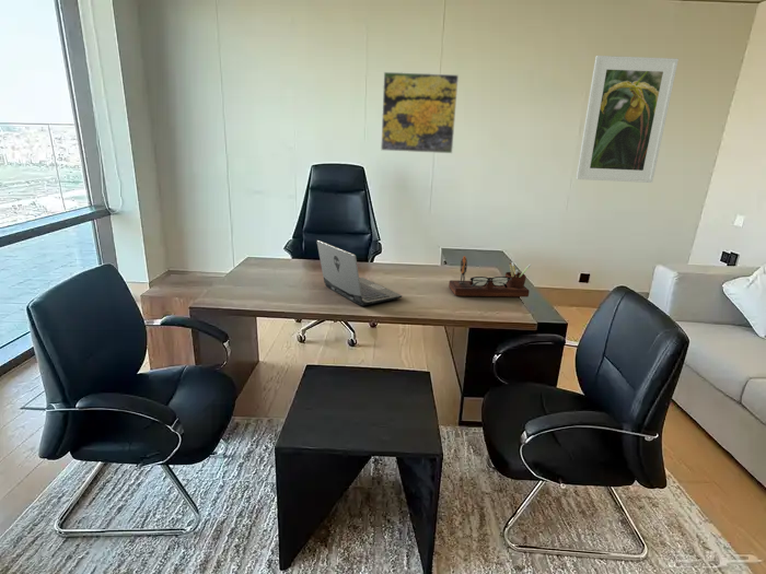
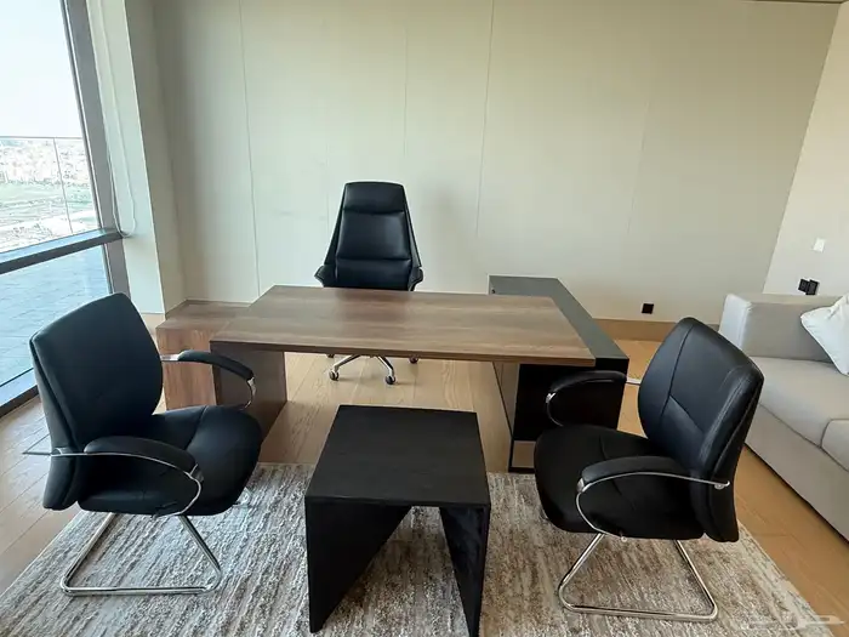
- laptop (357, 269)
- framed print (625, 121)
- desk organizer (495, 277)
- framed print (418, 113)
